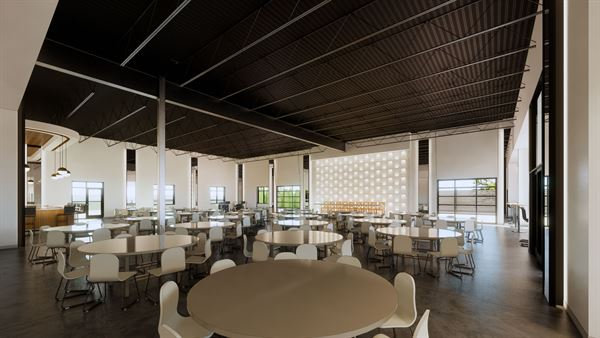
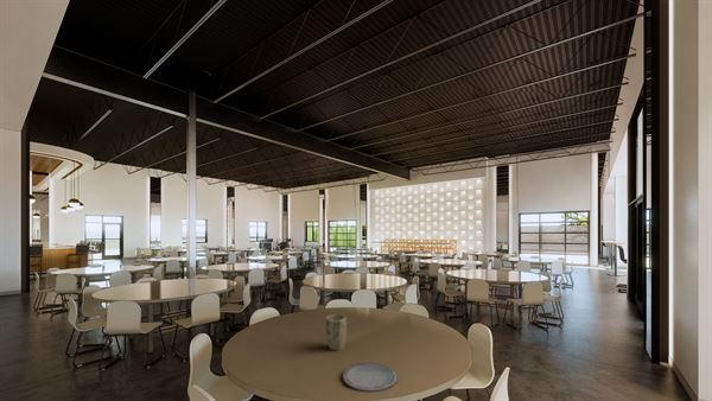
+ plant pot (336, 332)
+ plate (369, 376)
